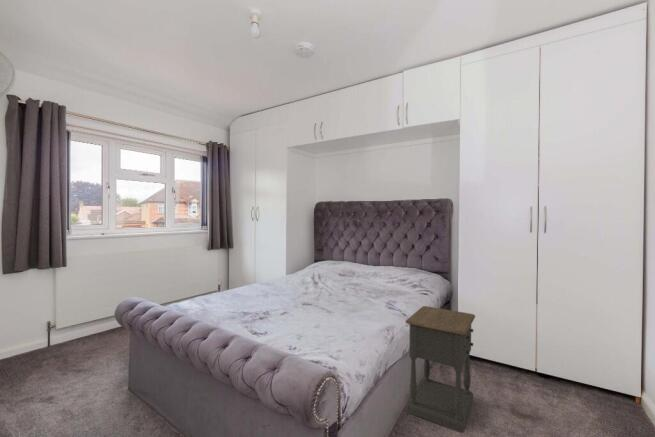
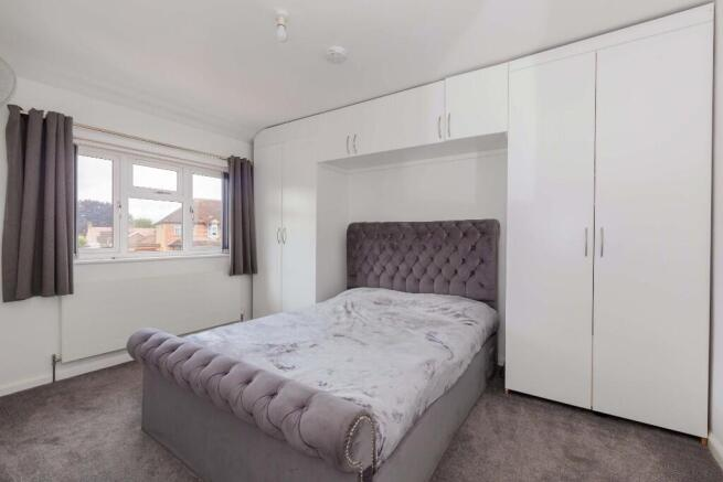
- nightstand (441, 361)
